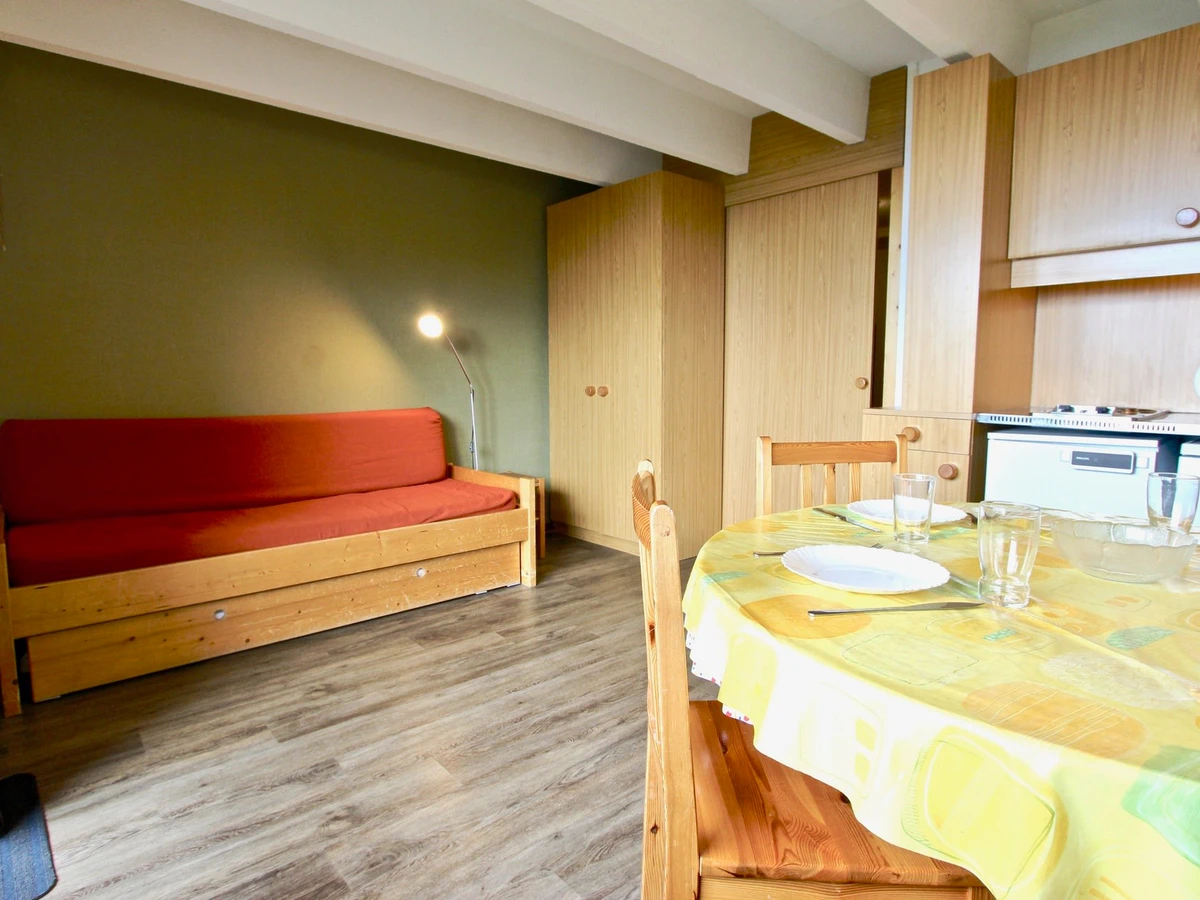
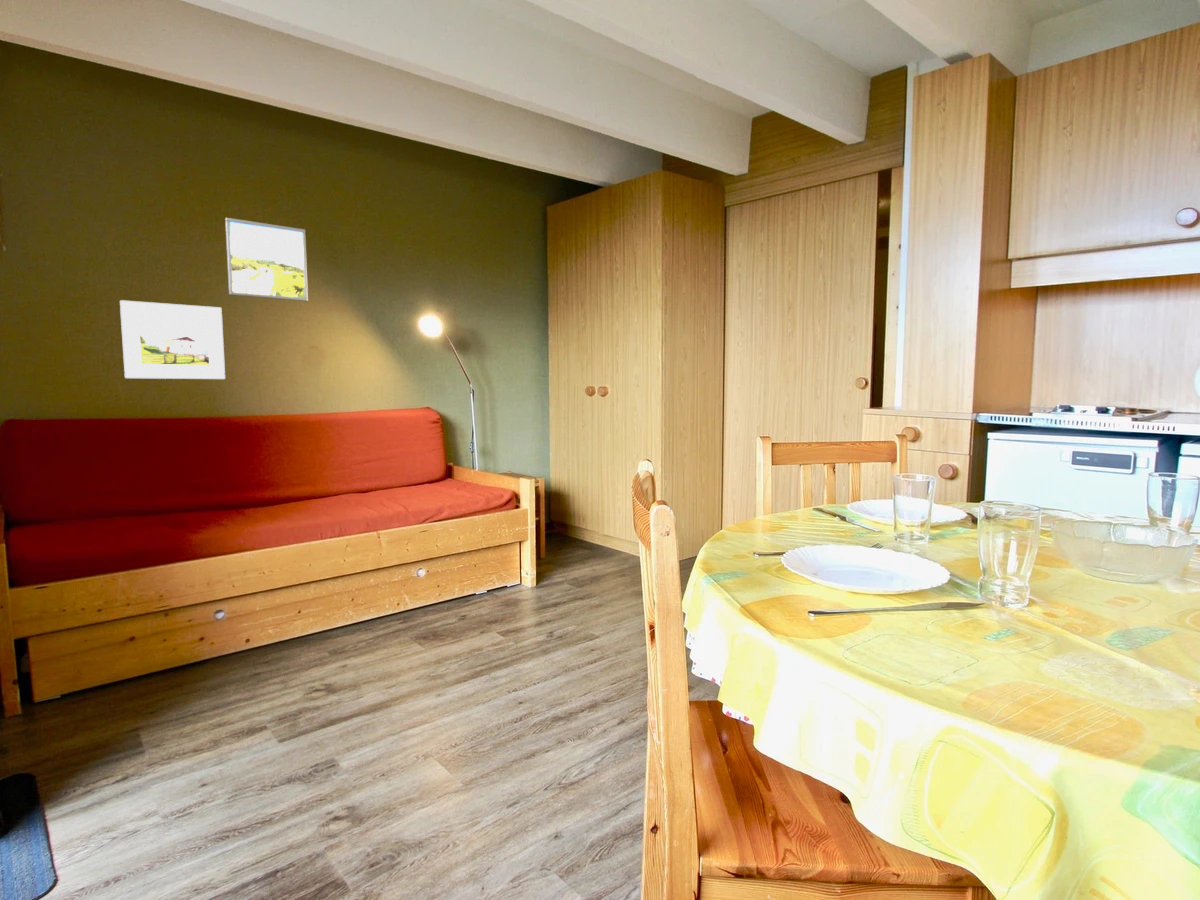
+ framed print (268, 261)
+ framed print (174, 341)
